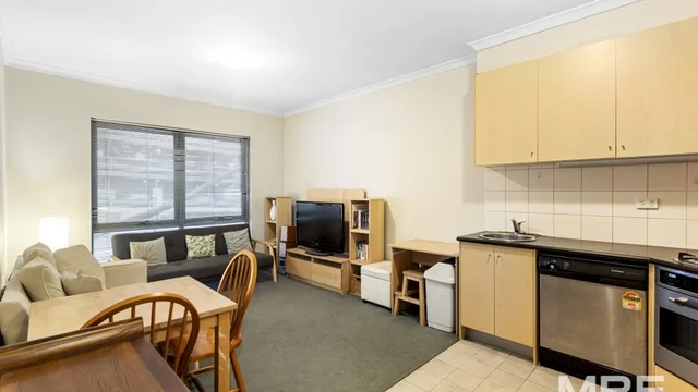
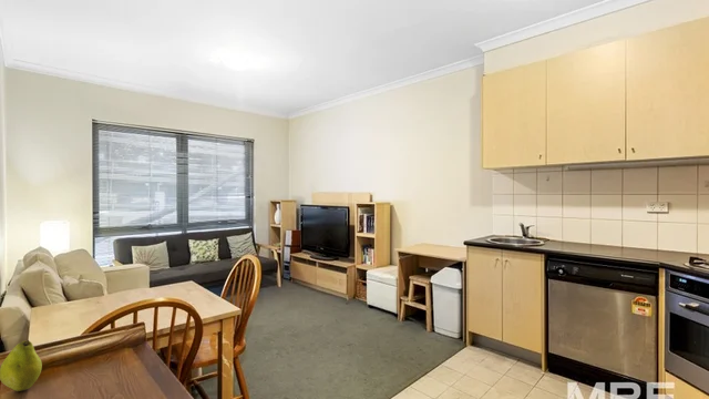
+ fruit (21, 364)
